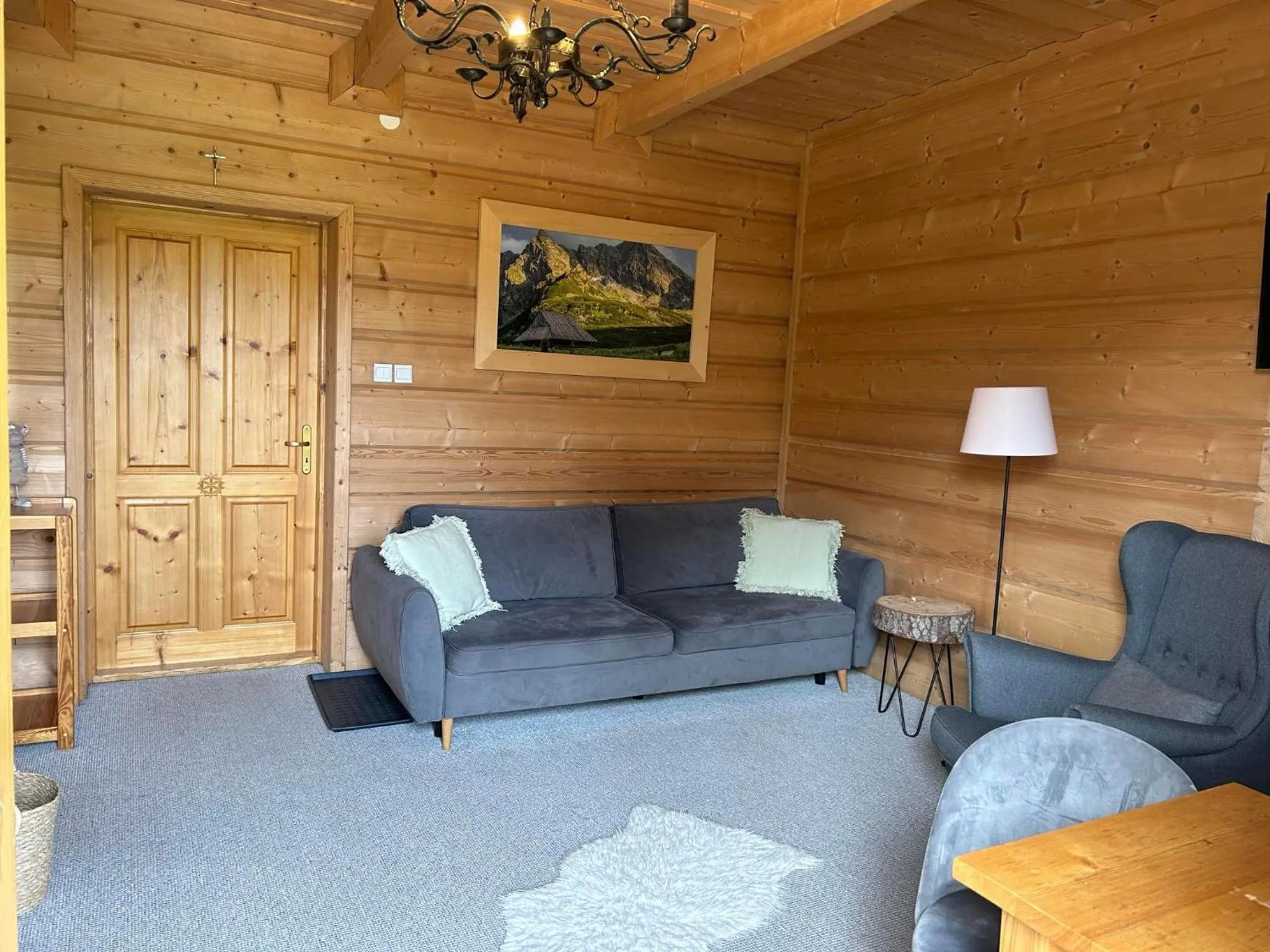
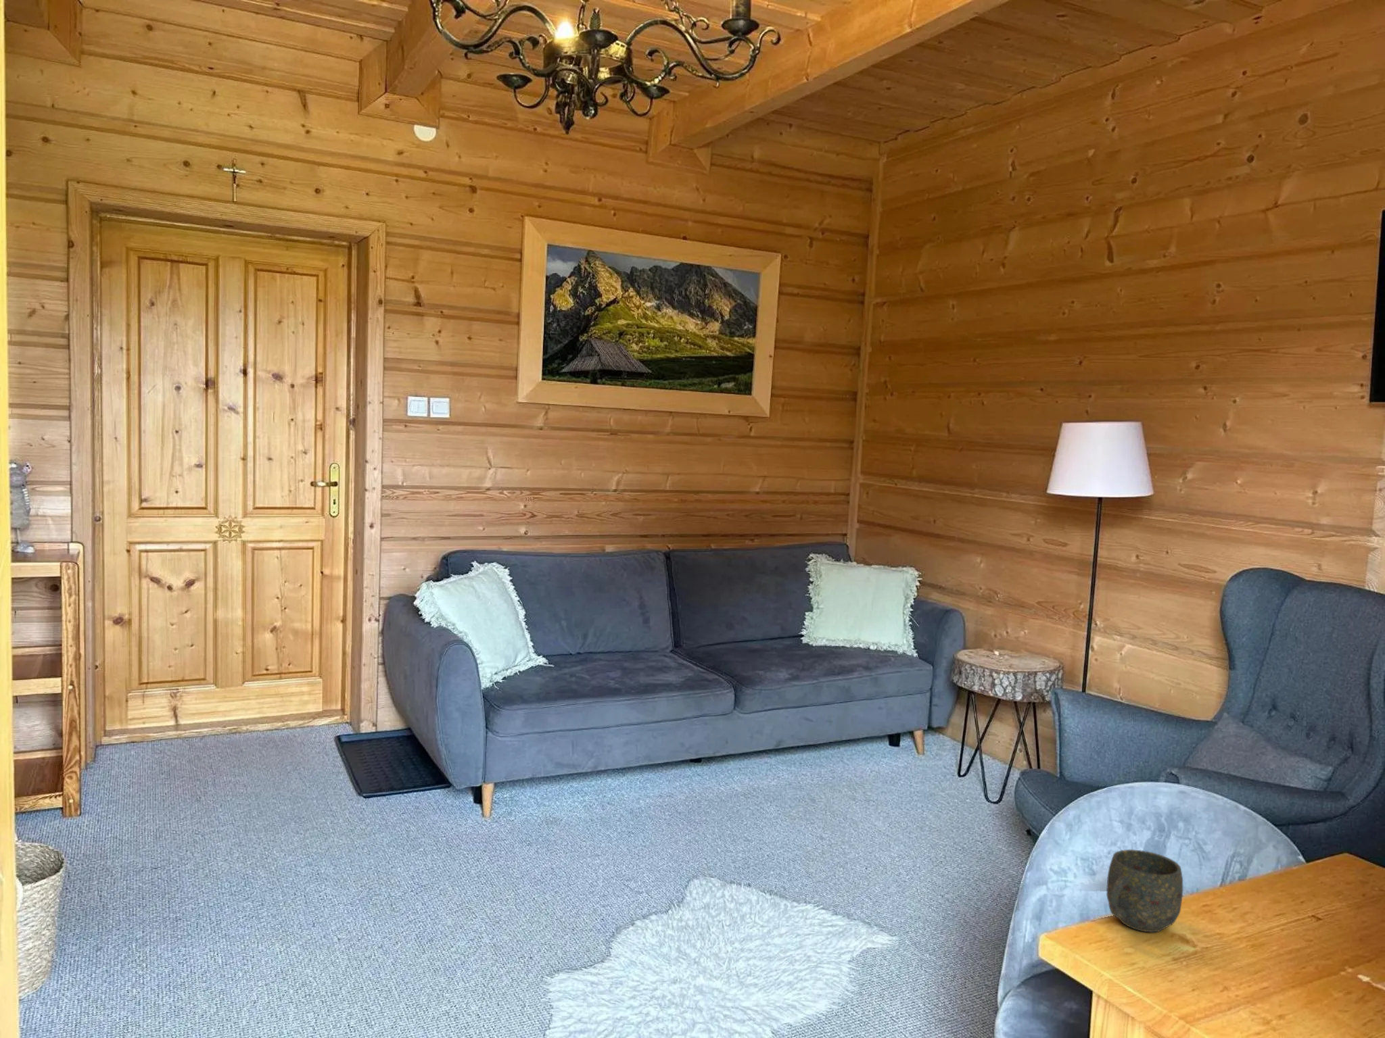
+ mug (1137, 894)
